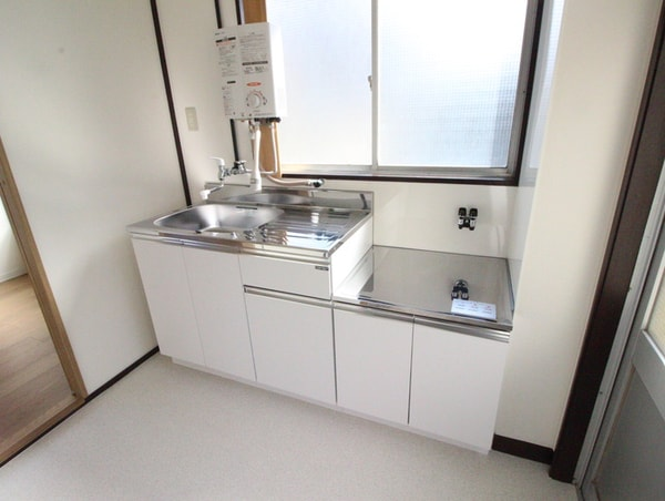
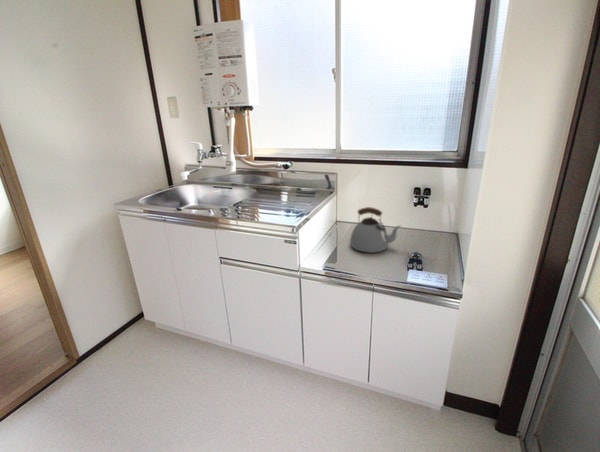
+ kettle (375, 227)
